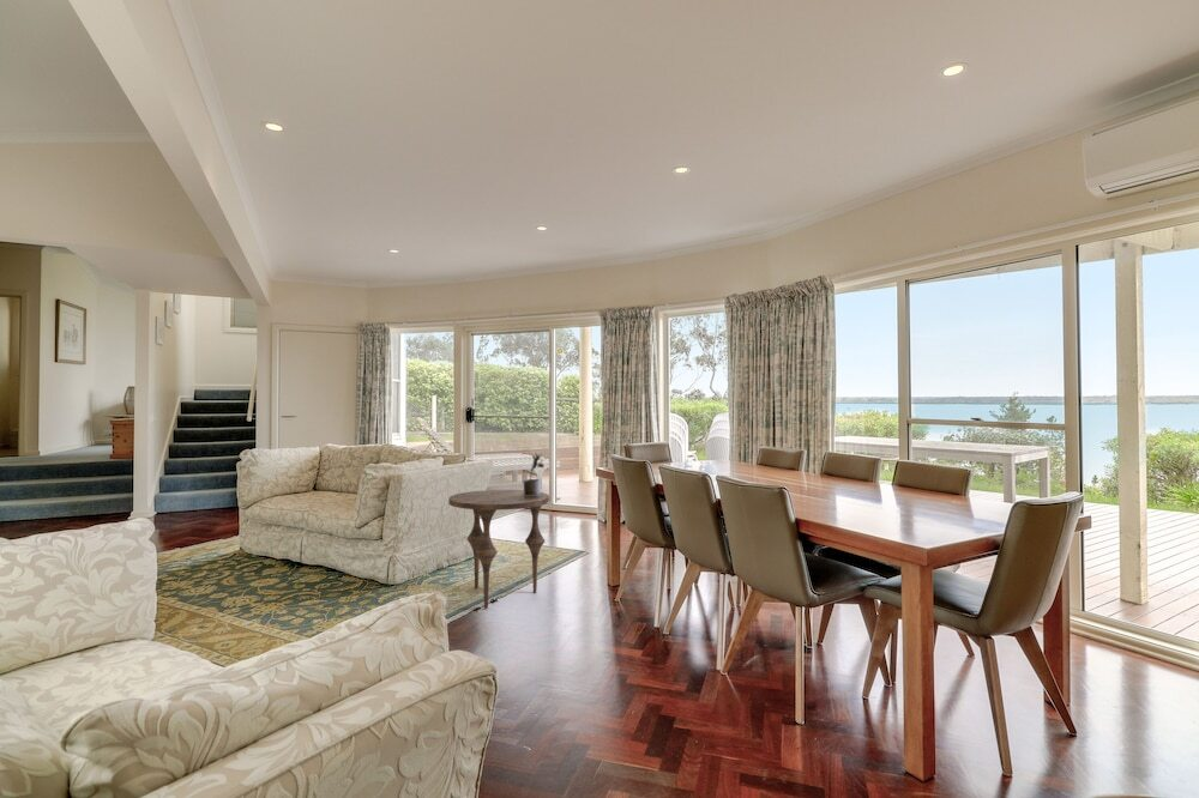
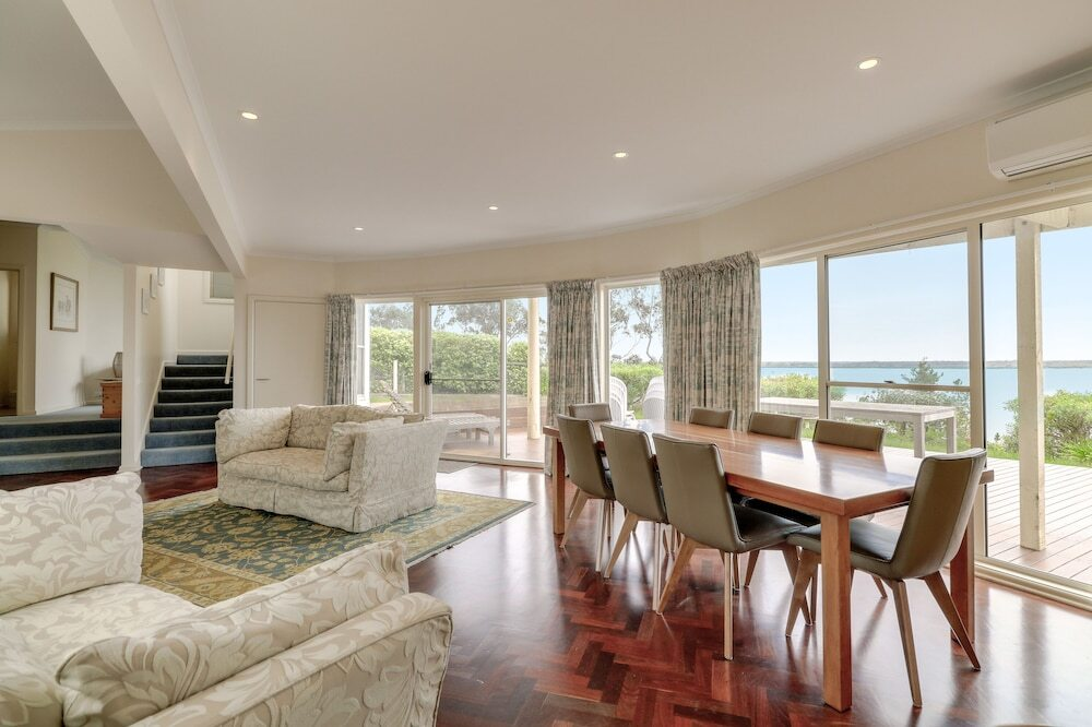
- potted plant (534, 473)
- side table (495, 549)
